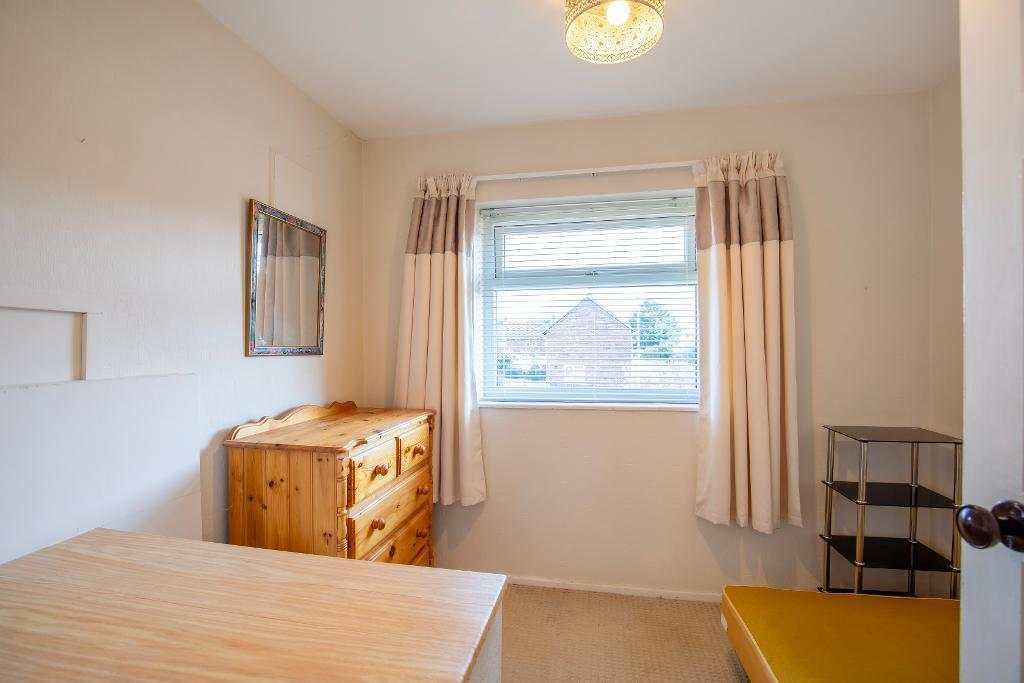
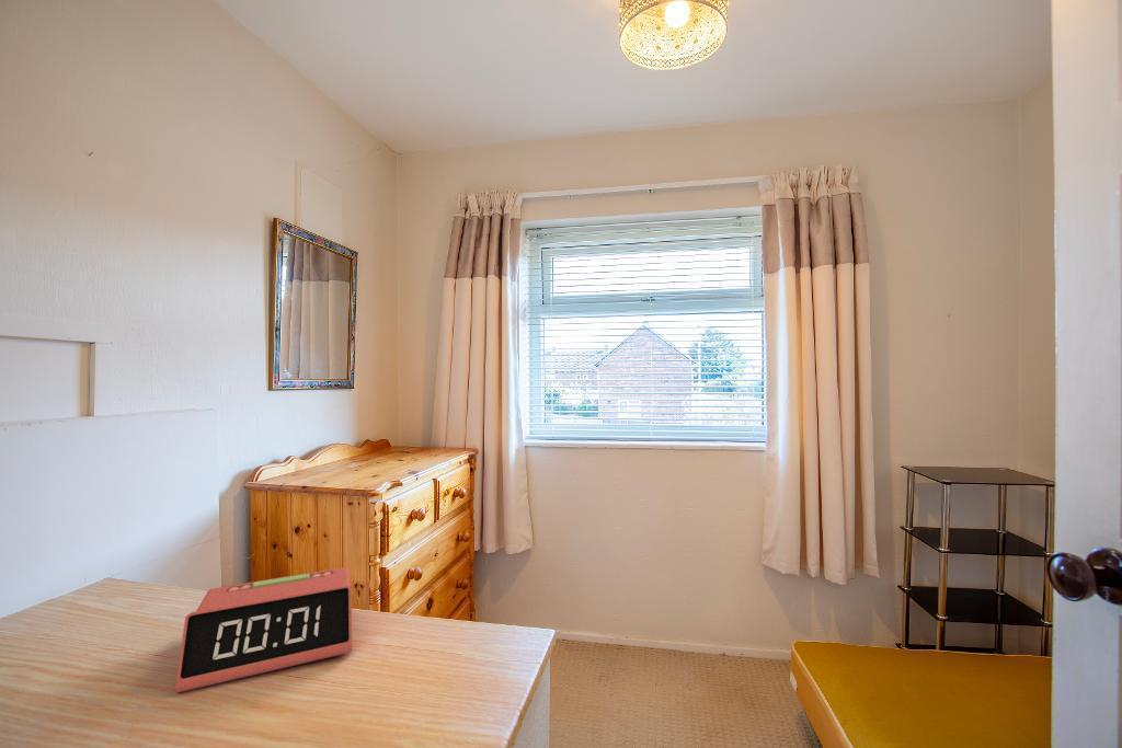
+ alarm clock (276, 614)
